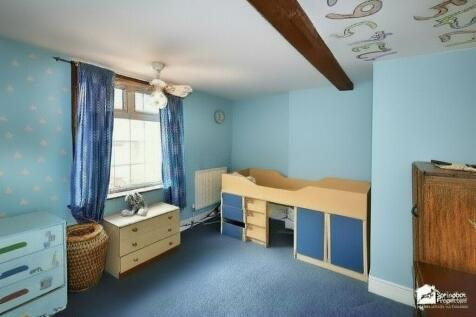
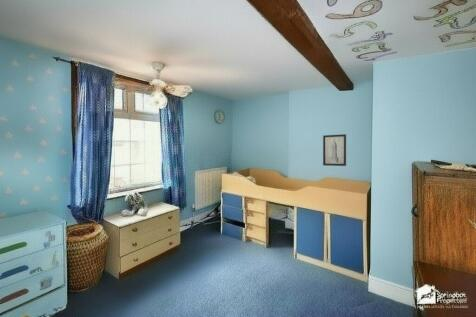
+ wall art (334, 150)
